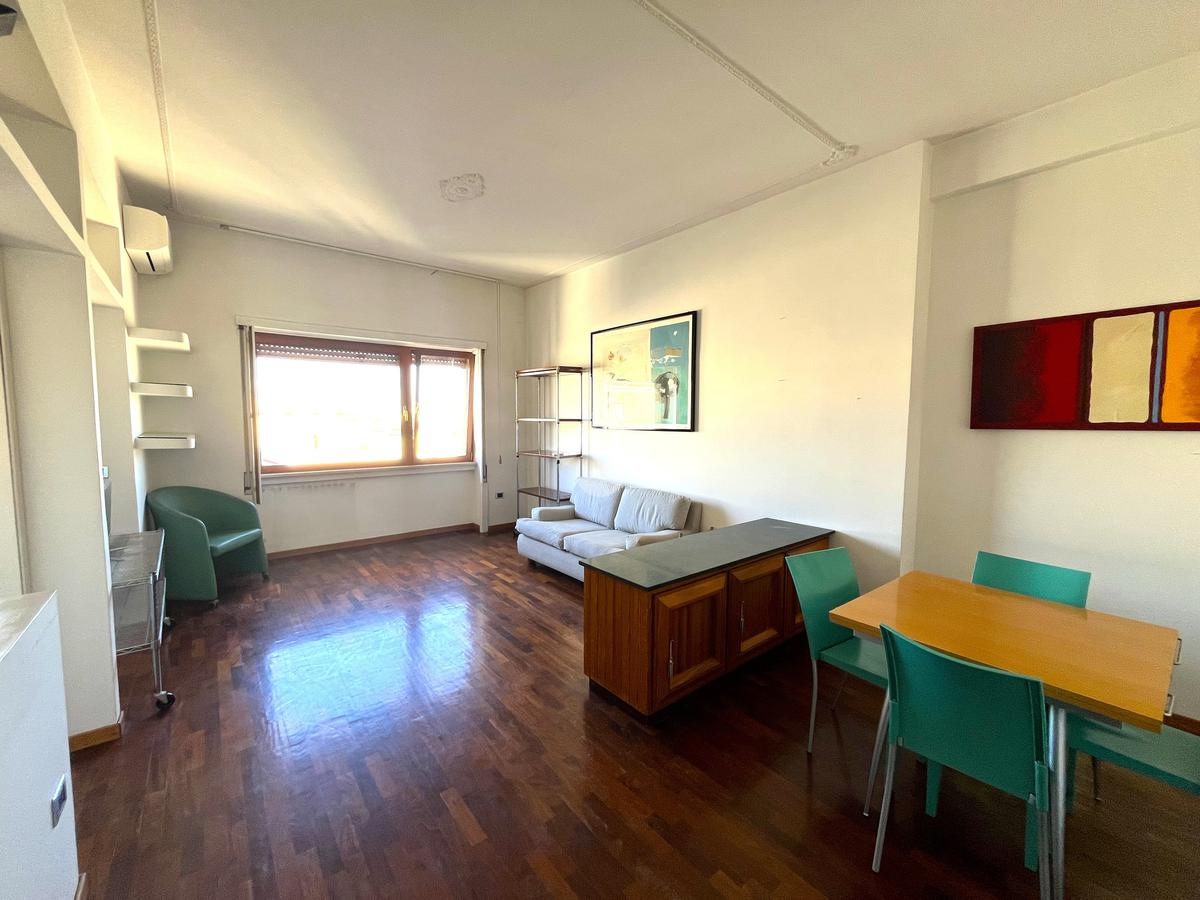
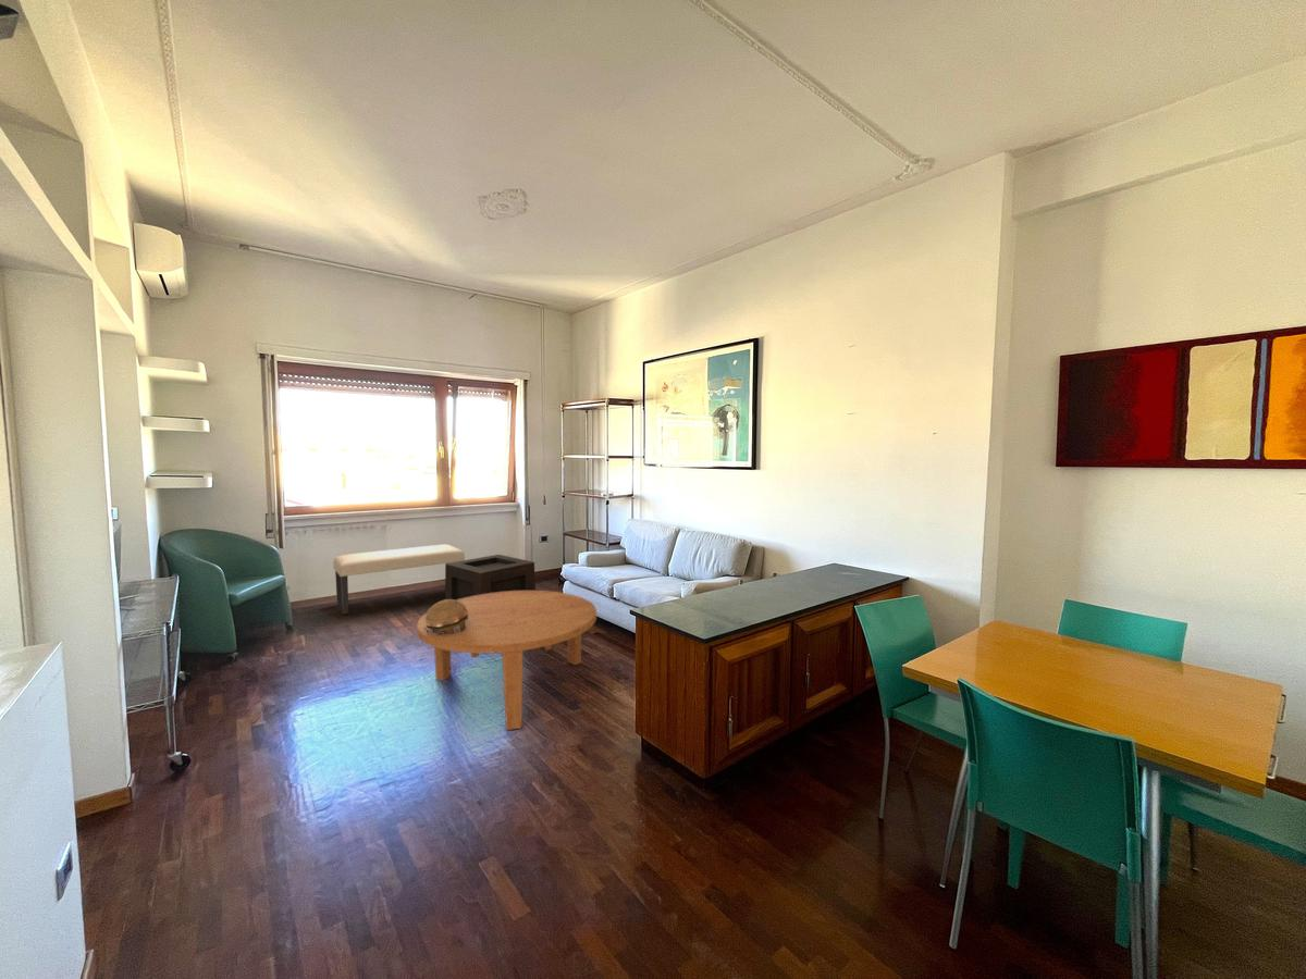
+ wooden crate (490, 592)
+ decorative bowl (447, 614)
+ bench (402, 568)
+ coffee table (510, 649)
